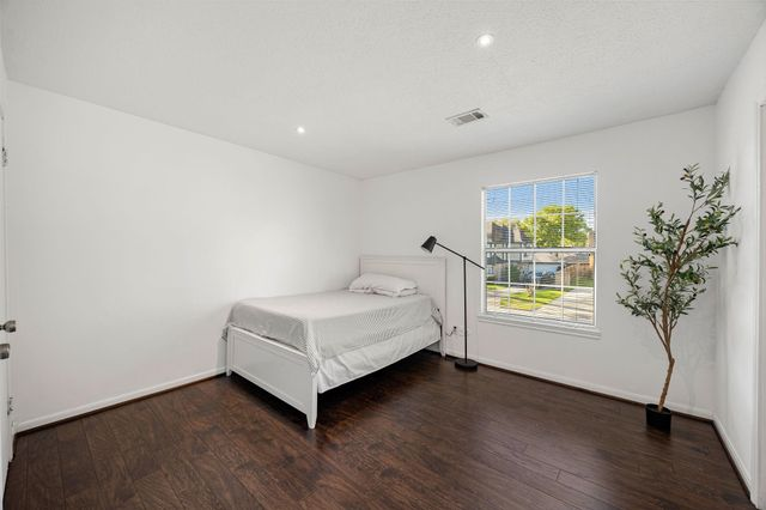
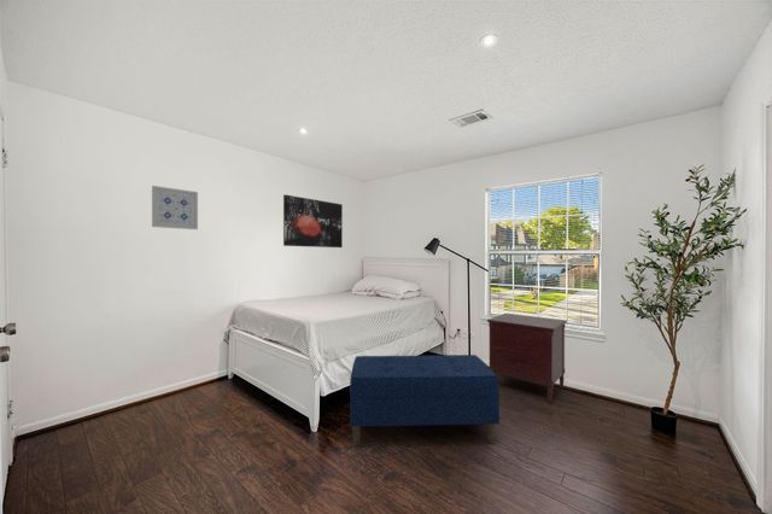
+ wall art (315, 223)
+ dresser (526, 354)
+ bench (420, 396)
+ wall art (175, 208)
